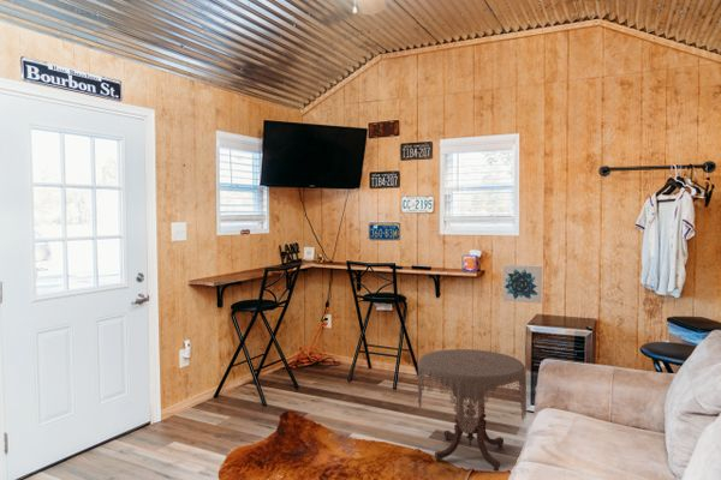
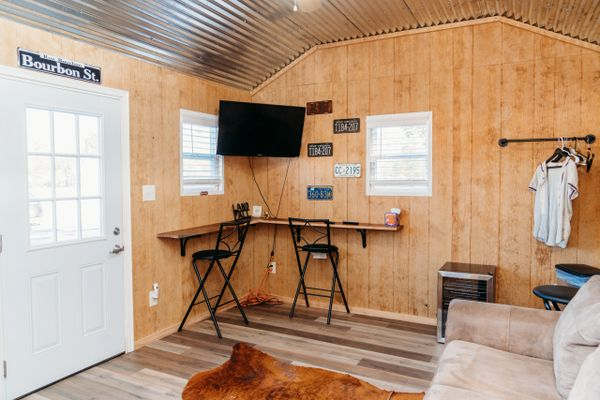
- side table (470, 407)
- wall art (522, 283)
